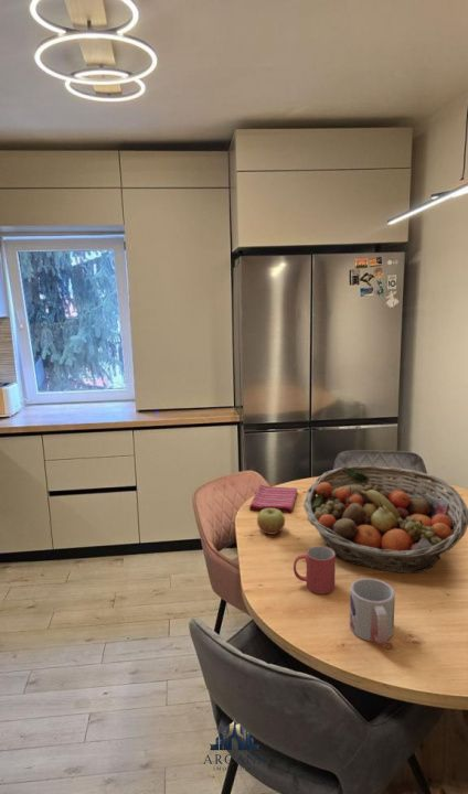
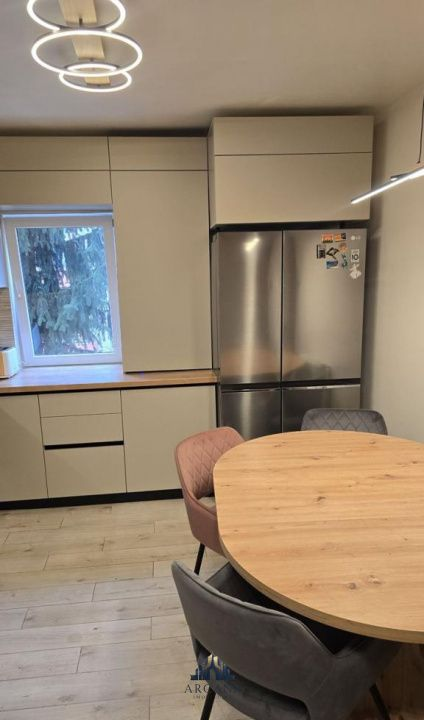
- fruit basket (381, 515)
- mug (313, 569)
- apple (270, 519)
- mug (374, 613)
- dish towel (274, 497)
